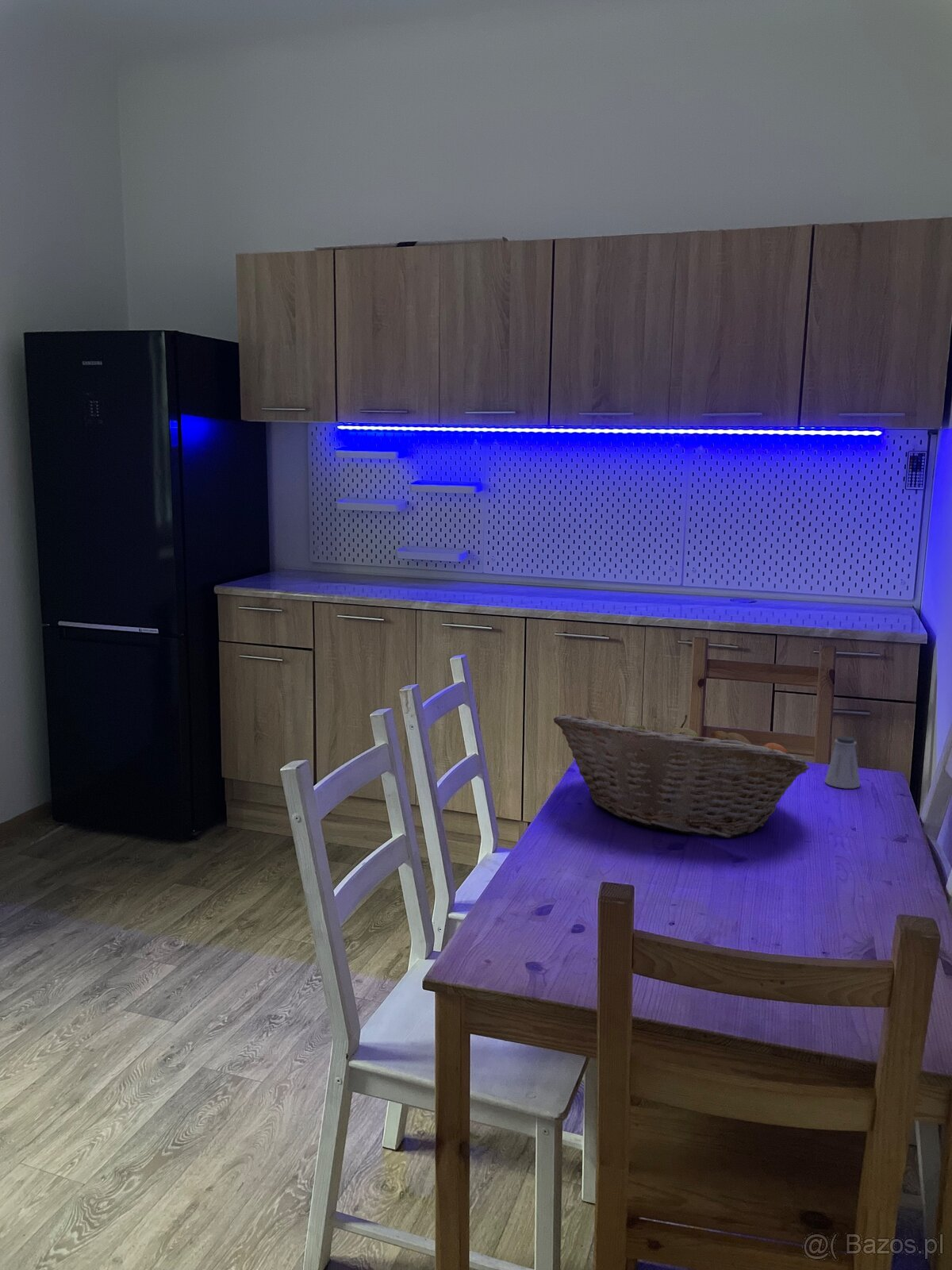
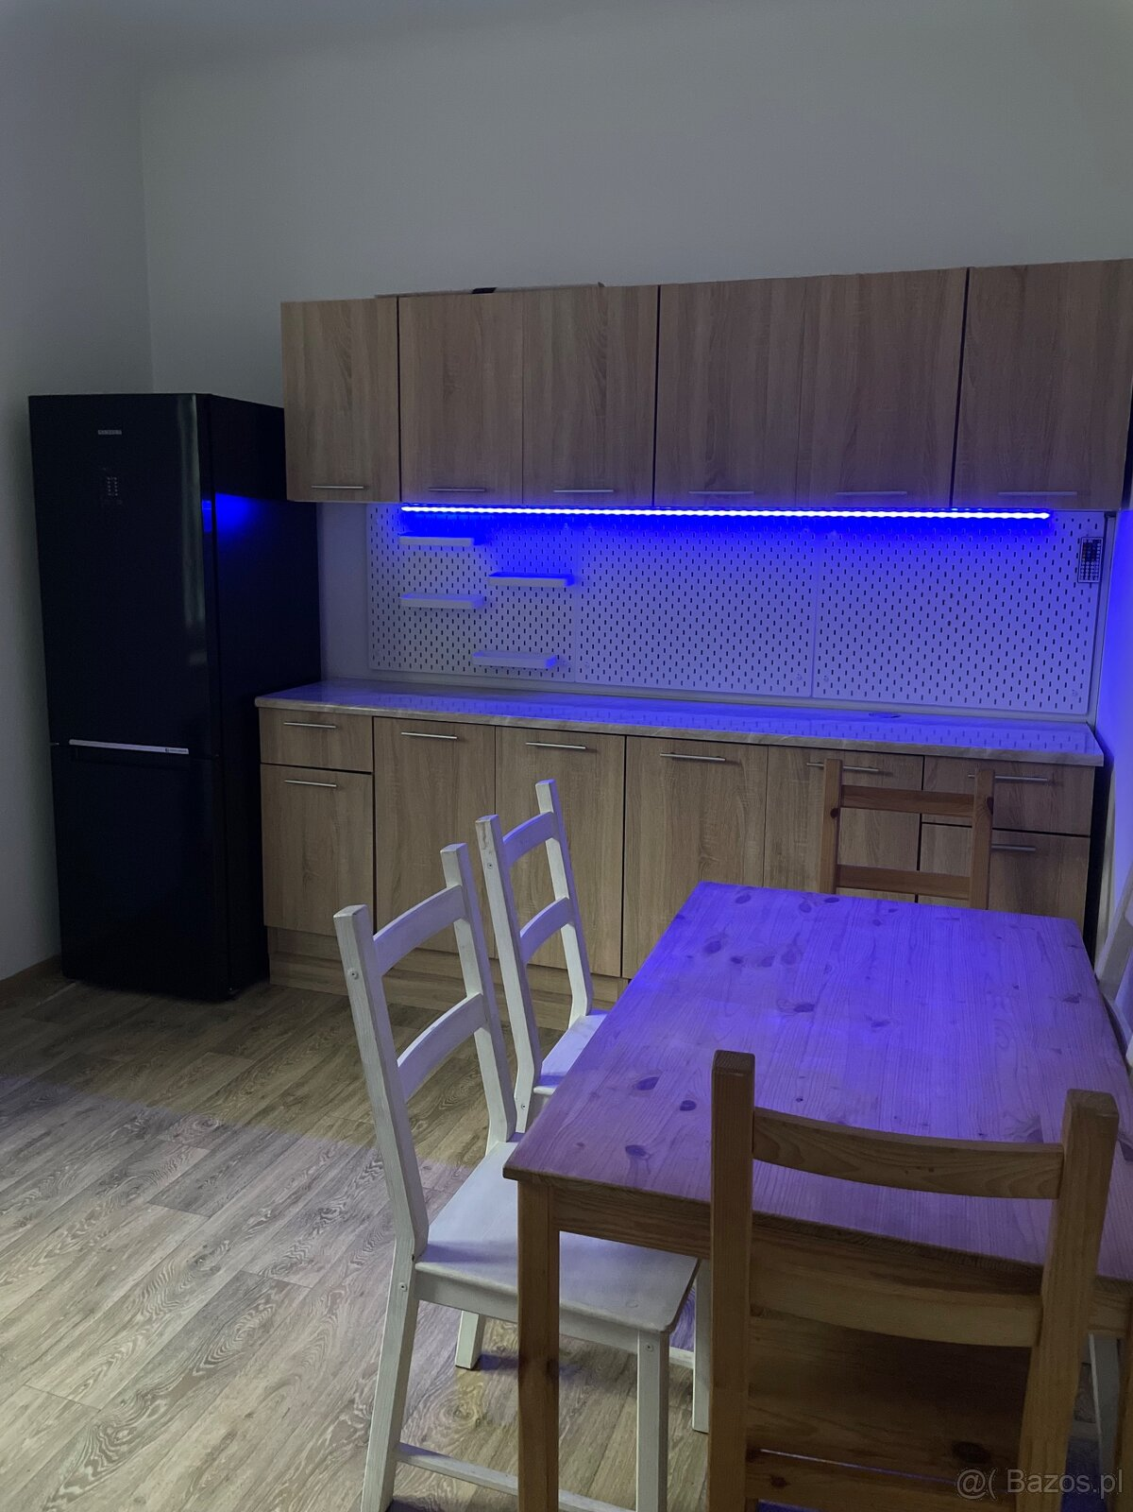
- saltshaker (843, 760)
- fruit basket (674, 760)
